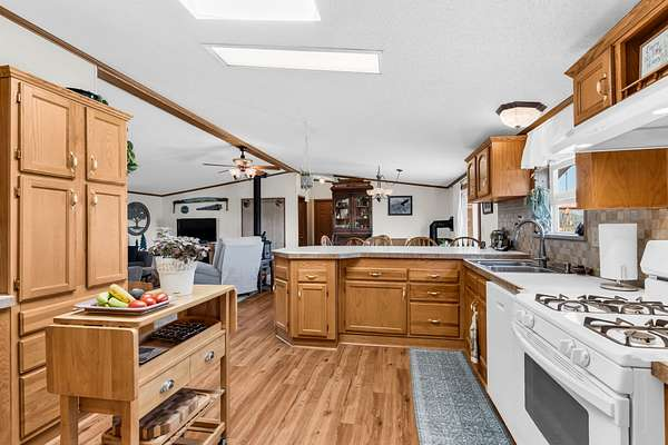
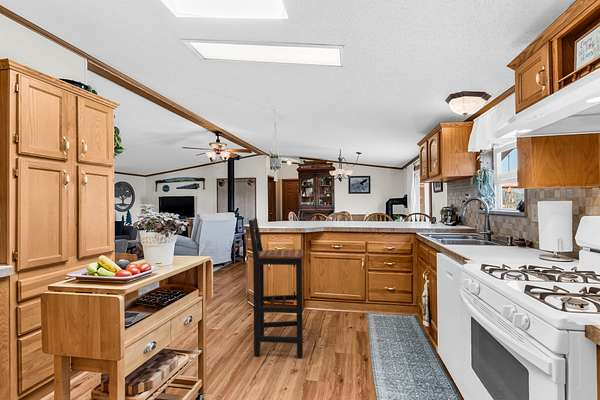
+ bar stool (280, 295)
